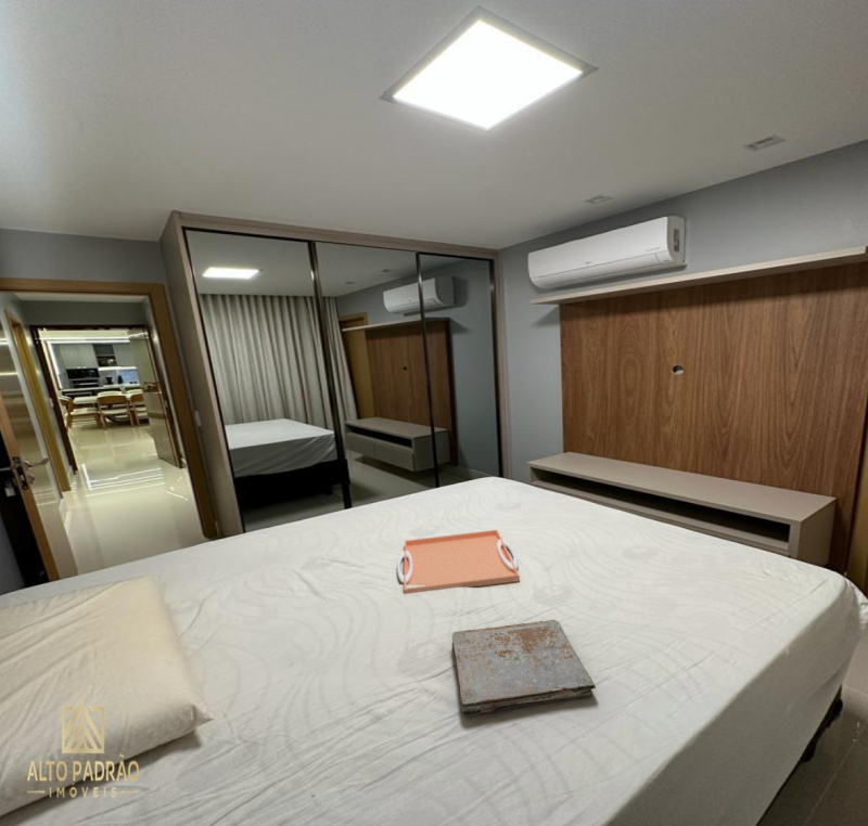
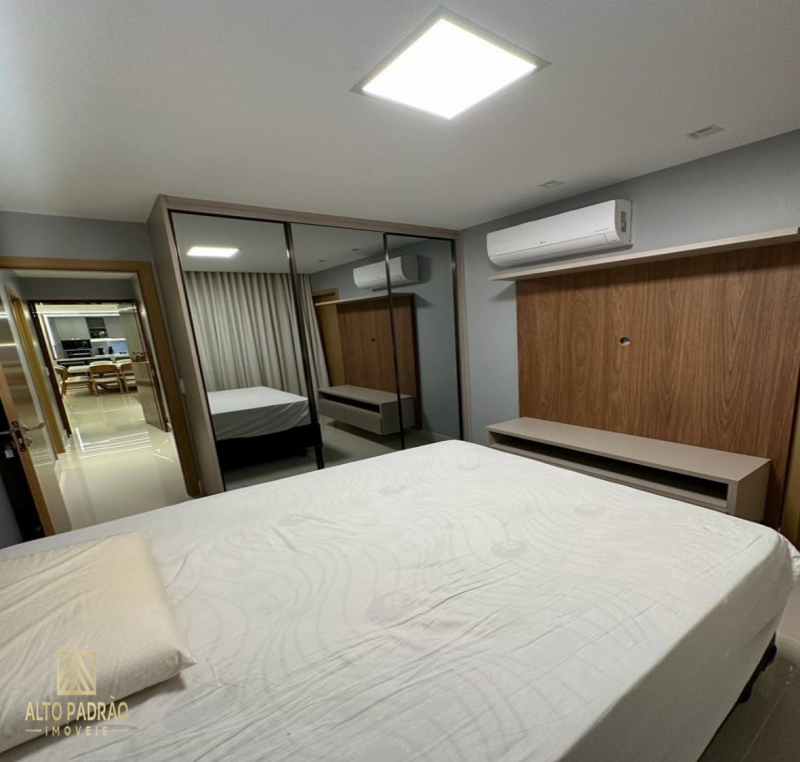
- book (516, 661)
- serving tray (456, 558)
